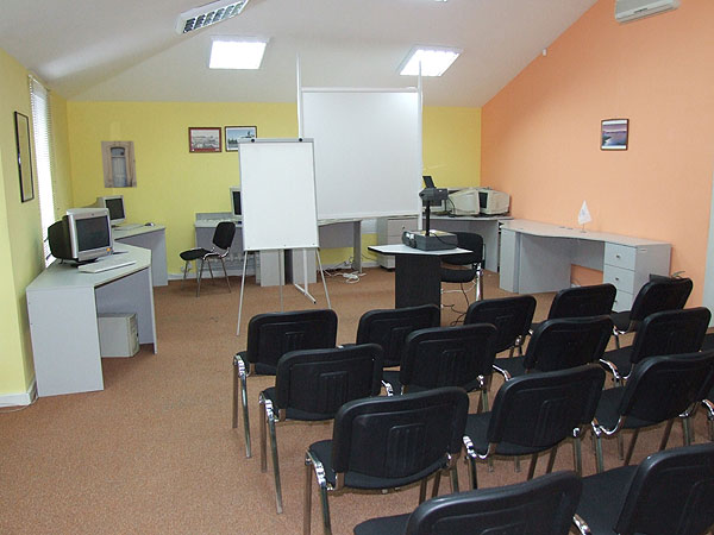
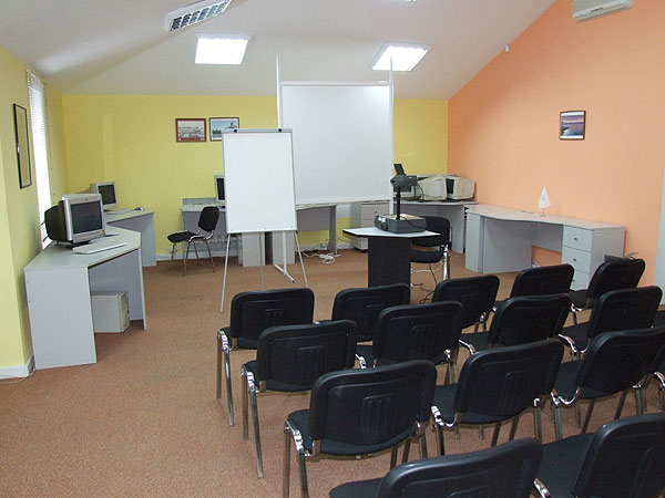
- wall art (119, 164)
